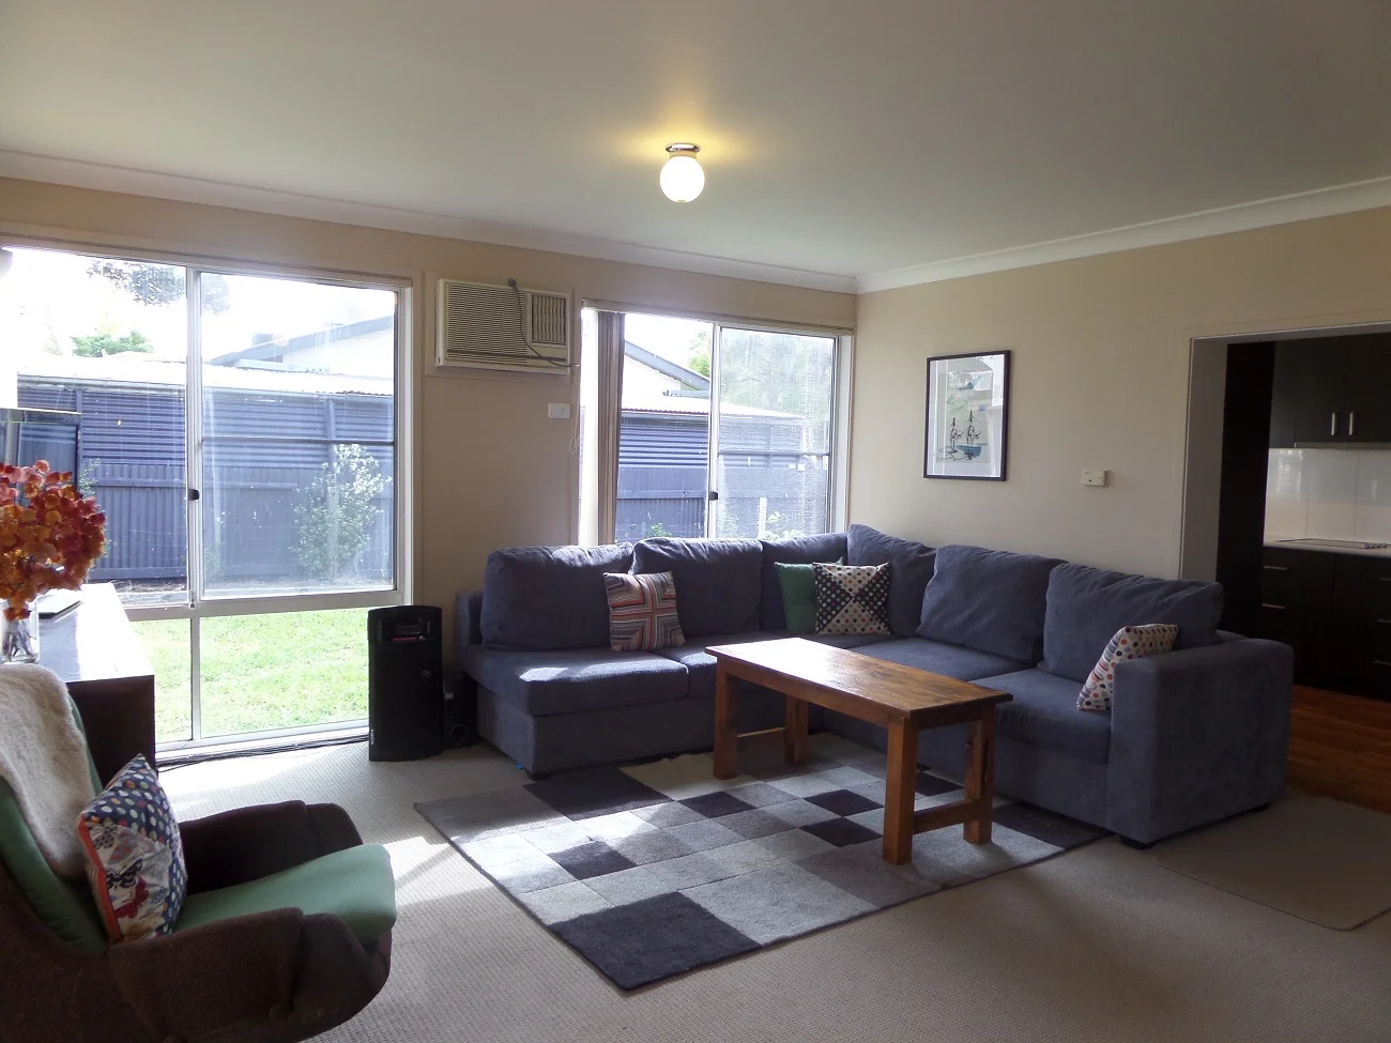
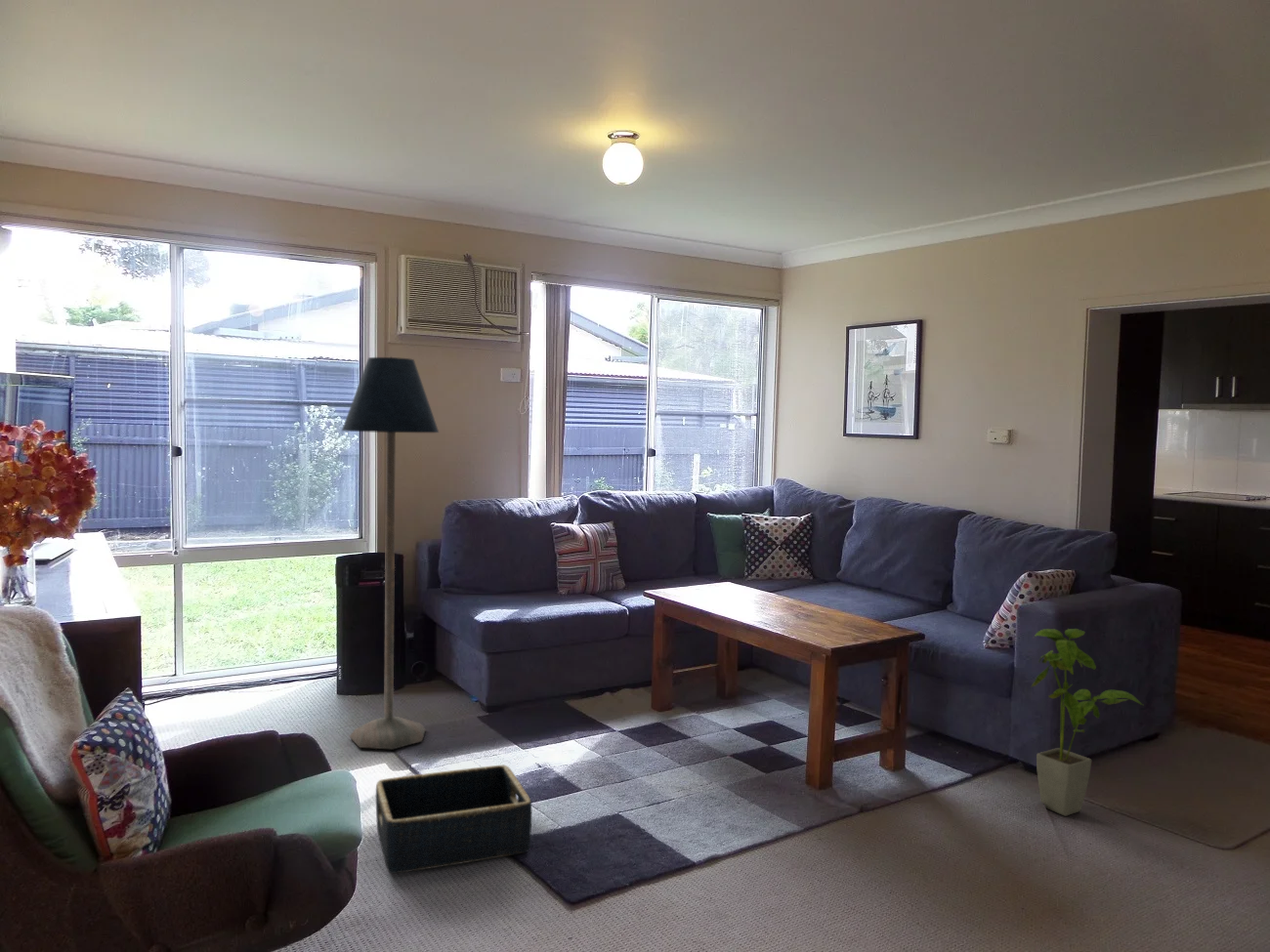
+ floor lamp (389, 549)
+ house plant (1074, 724)
+ basket (451, 816)
